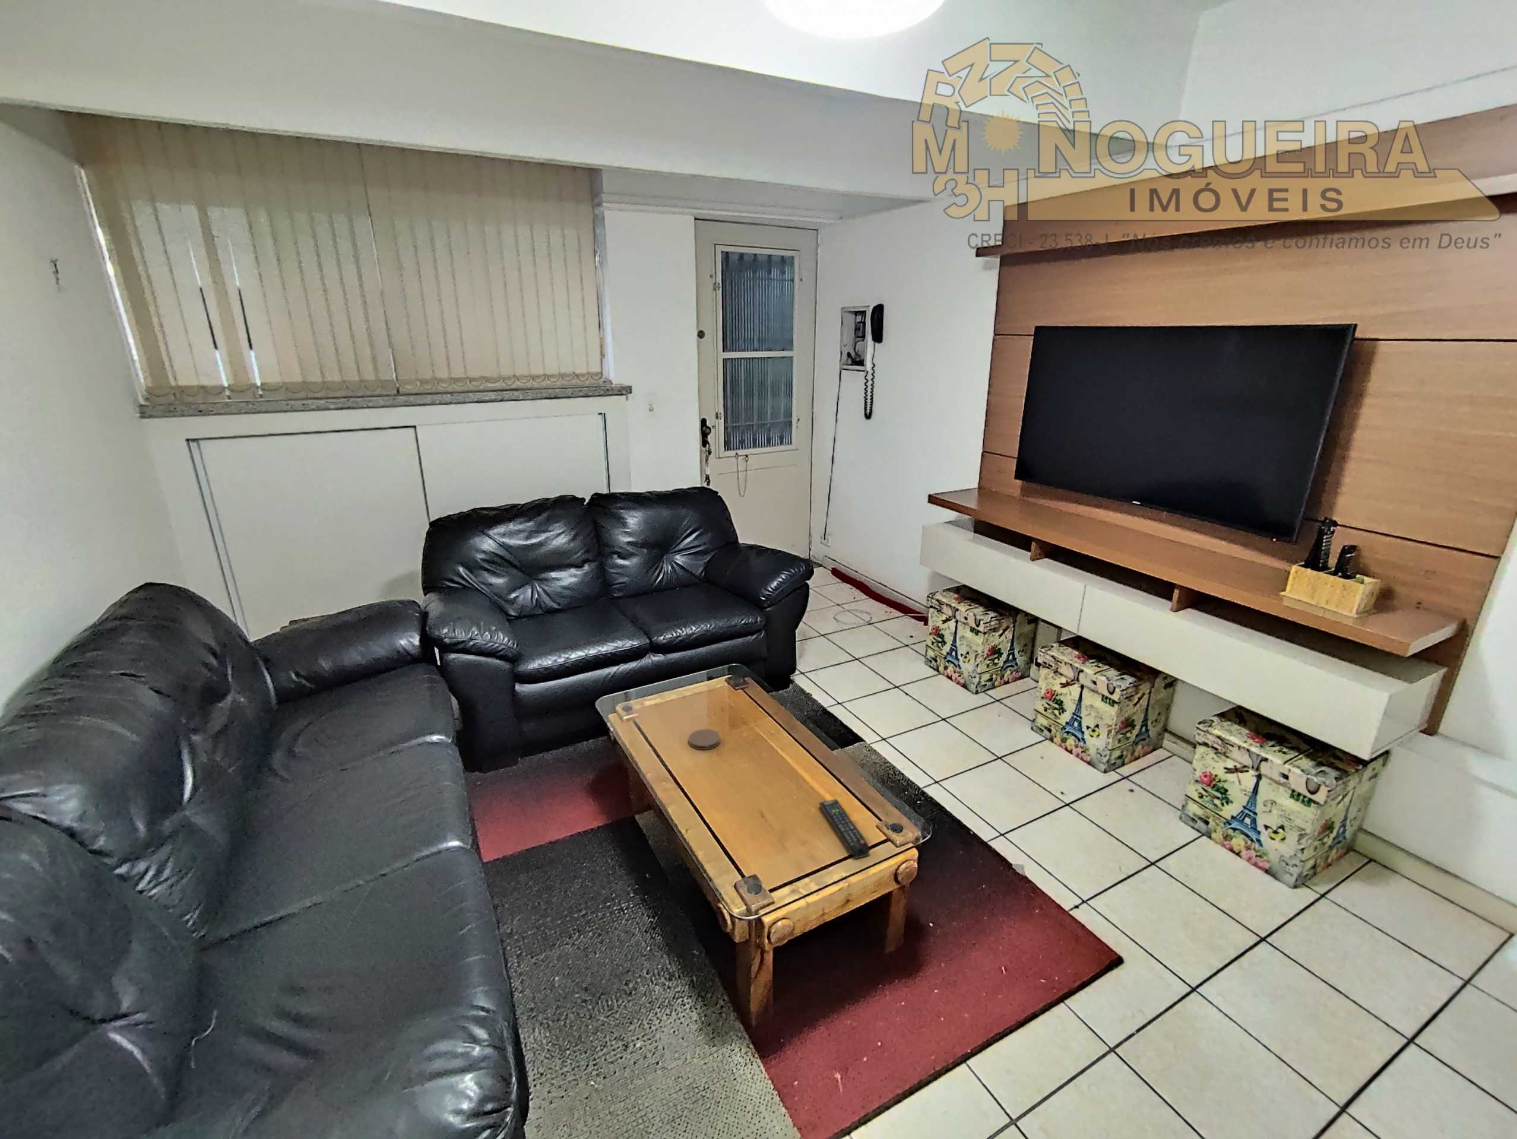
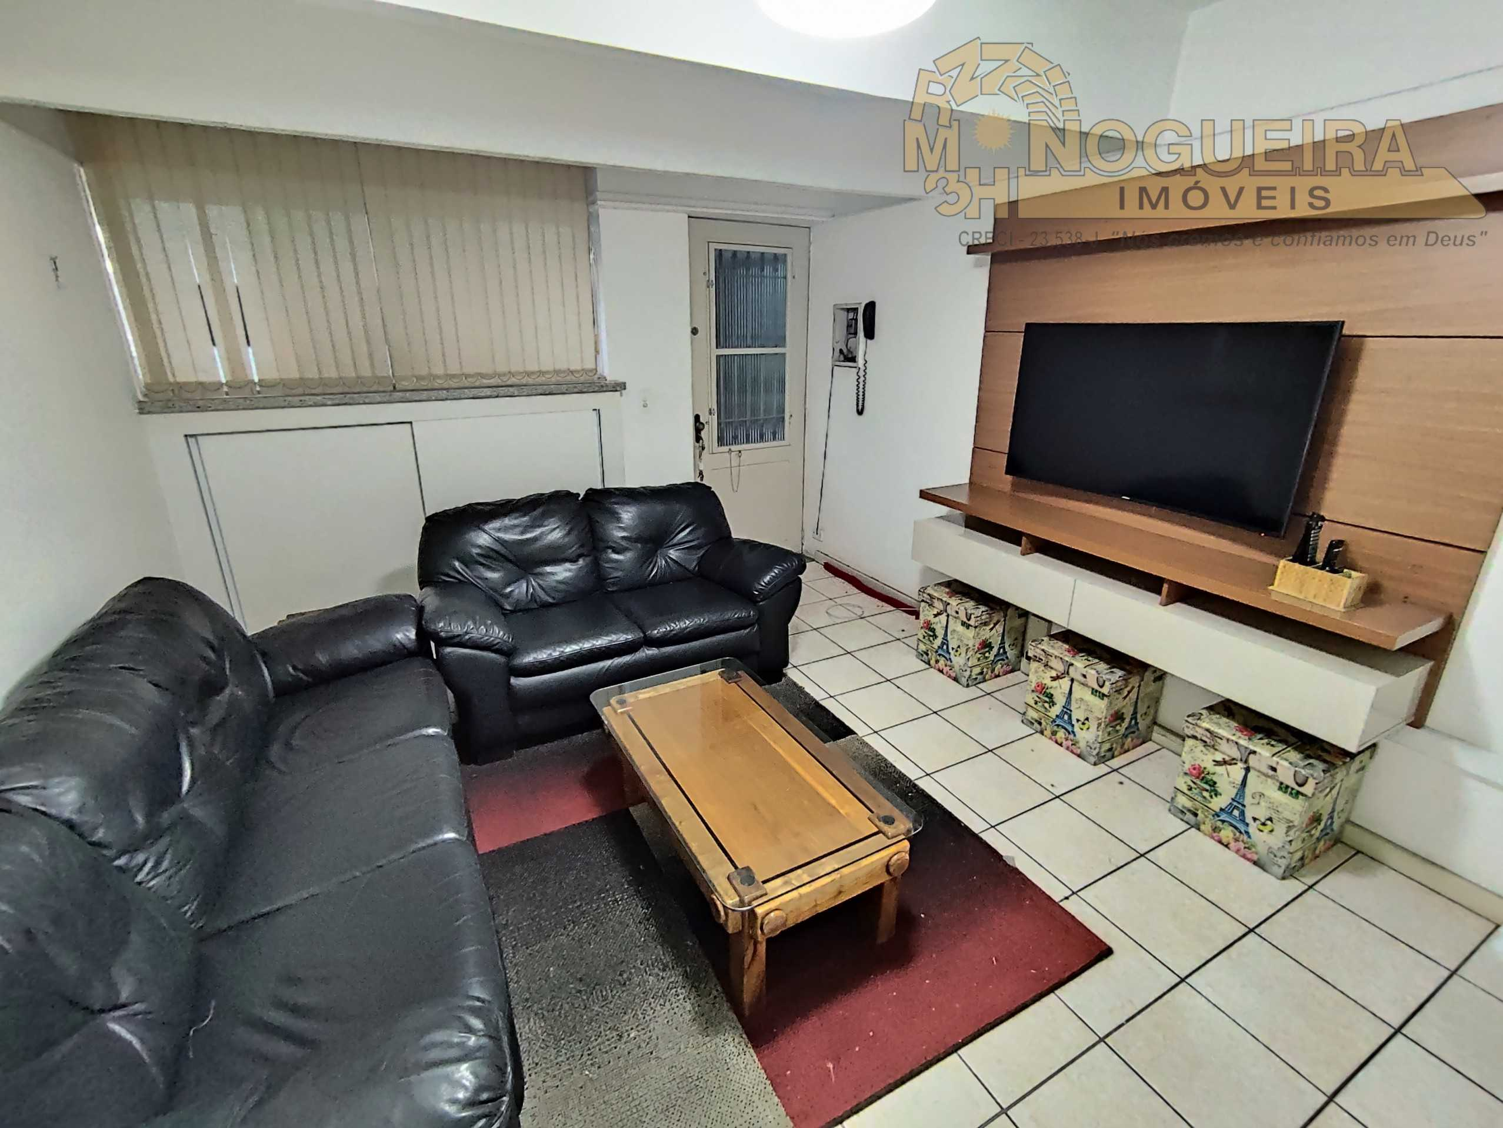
- remote control (842, 826)
- coaster (705, 739)
